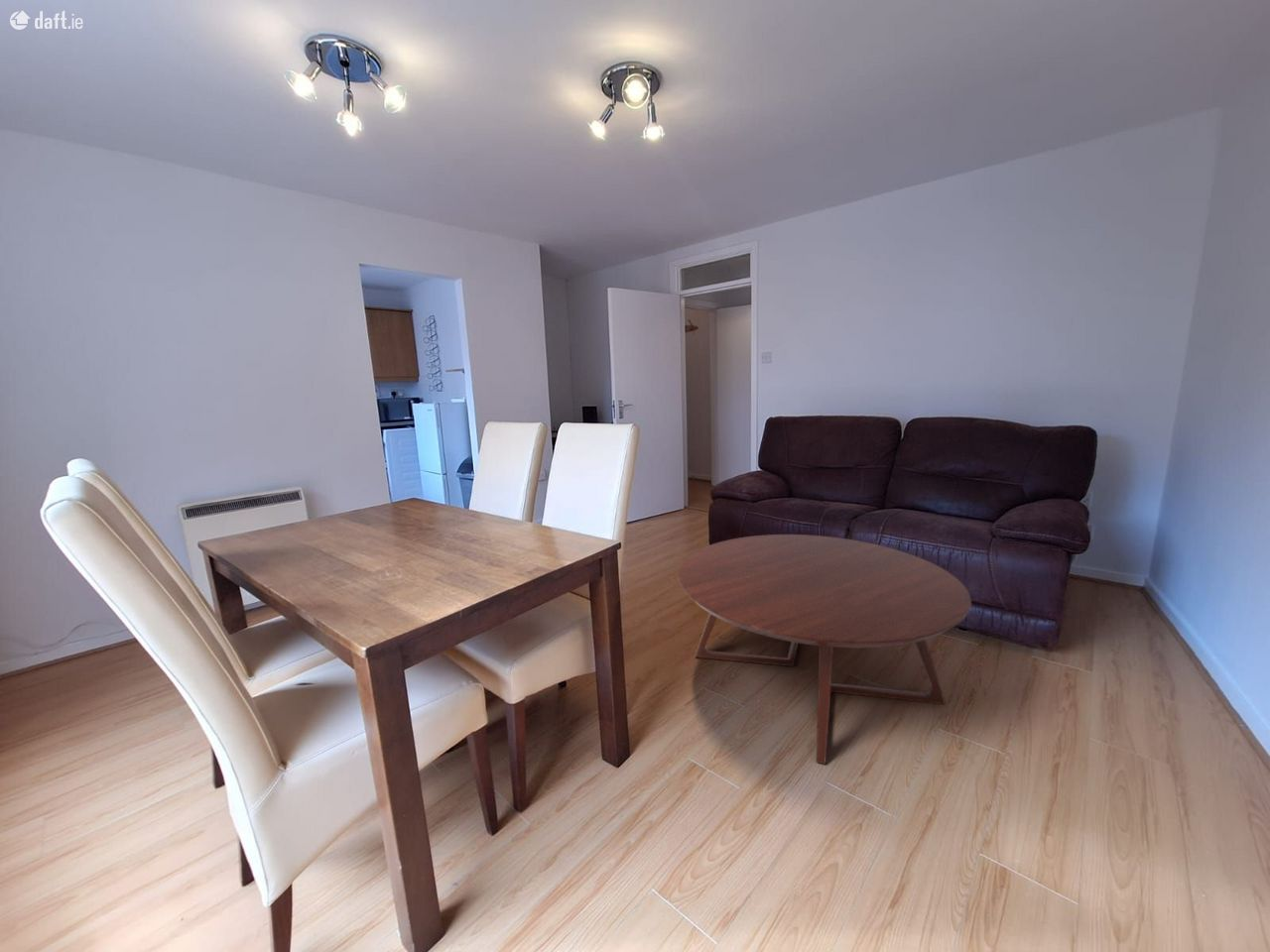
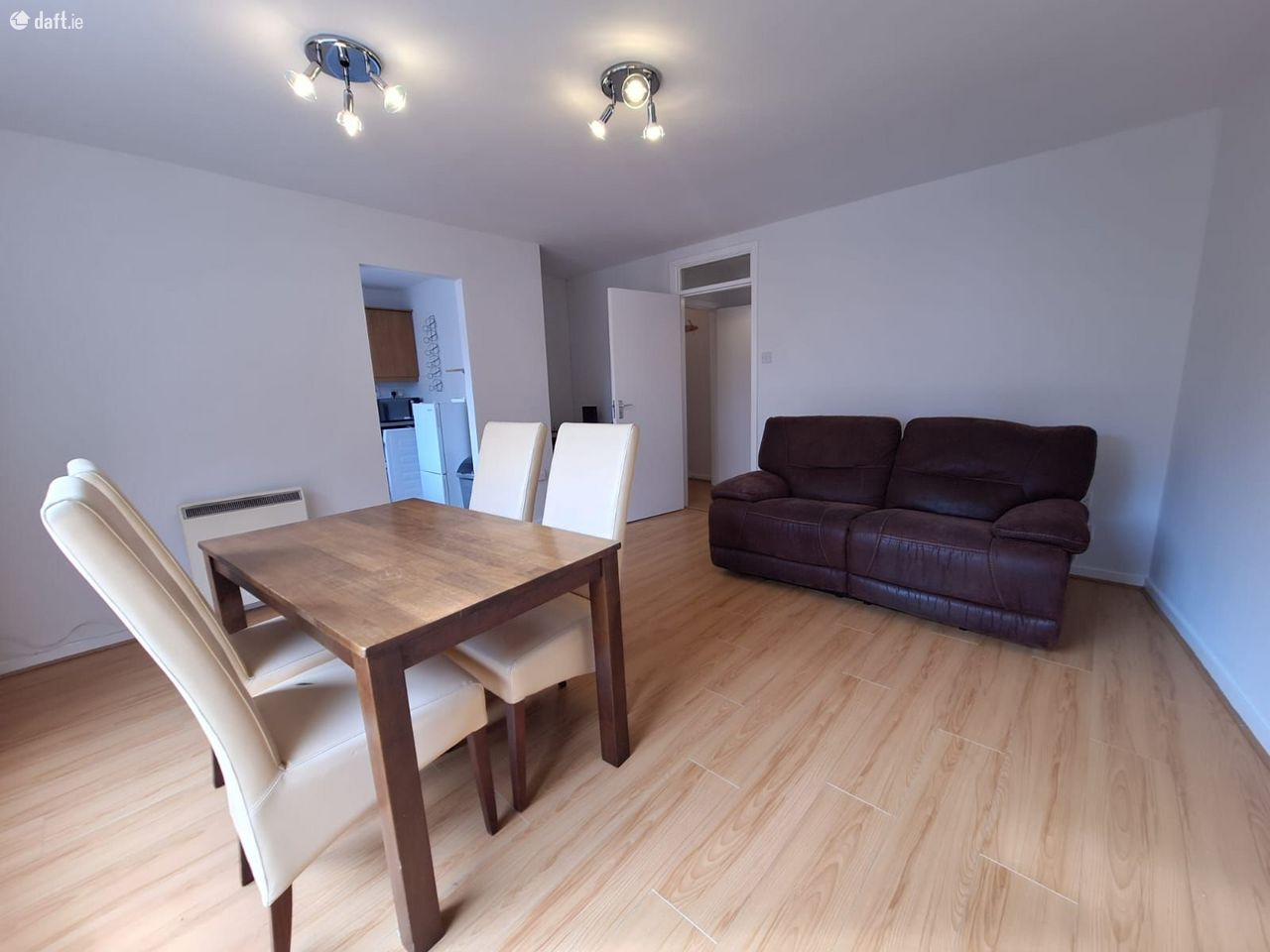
- coffee table (809, 626)
